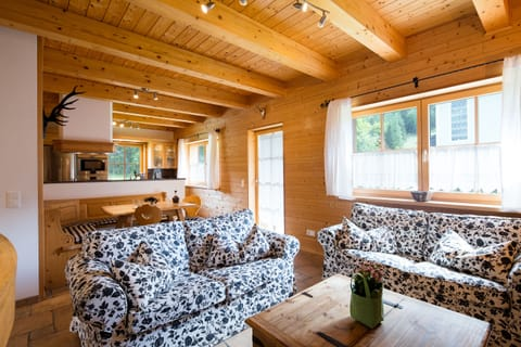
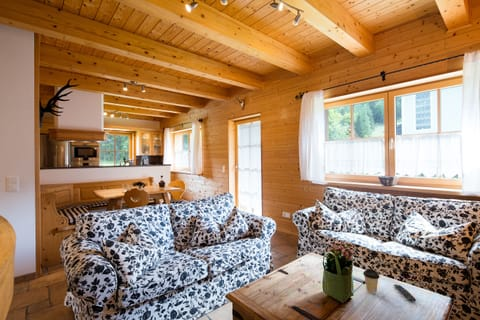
+ remote control (403, 291)
+ coffee cup (371, 281)
